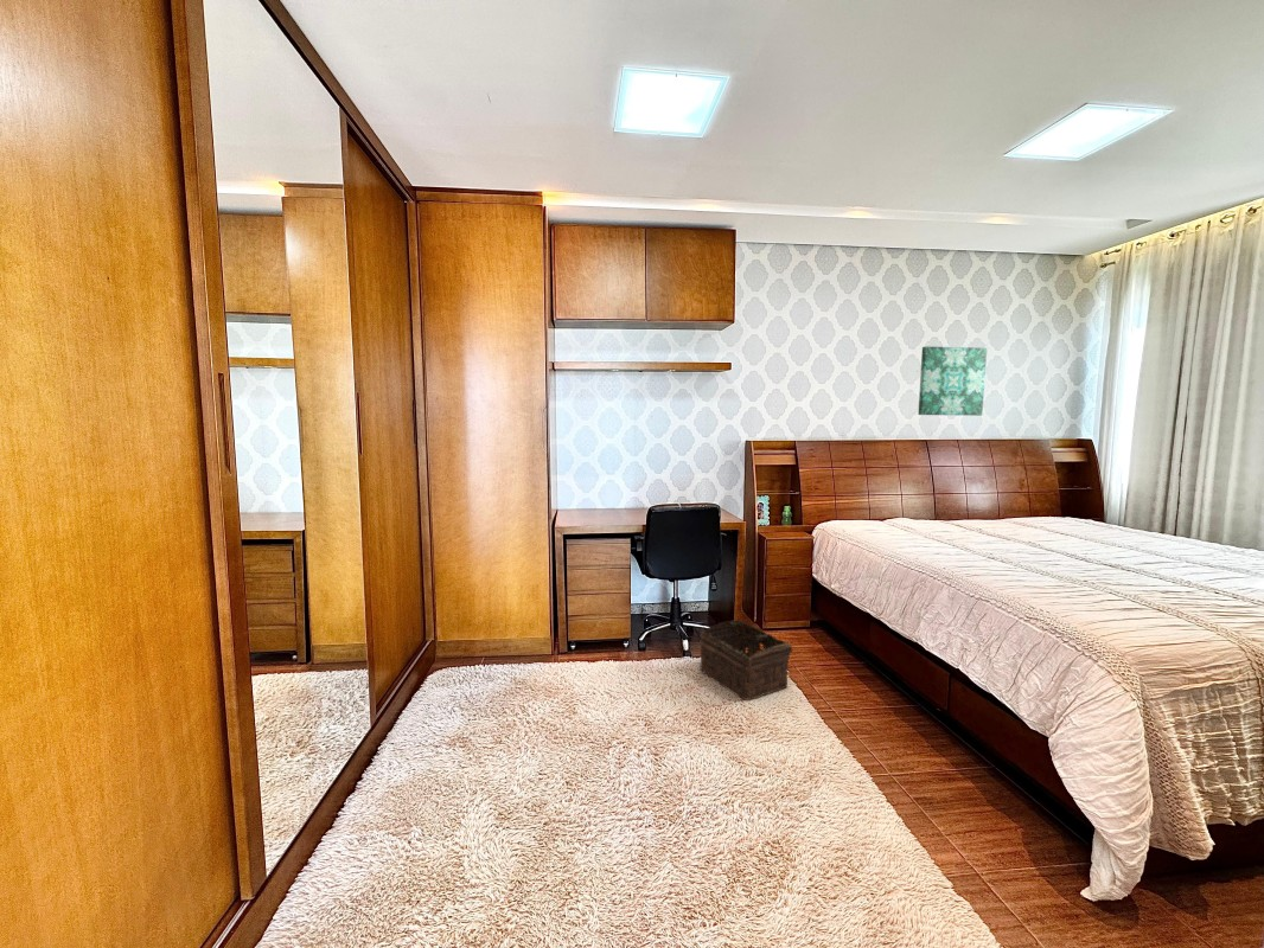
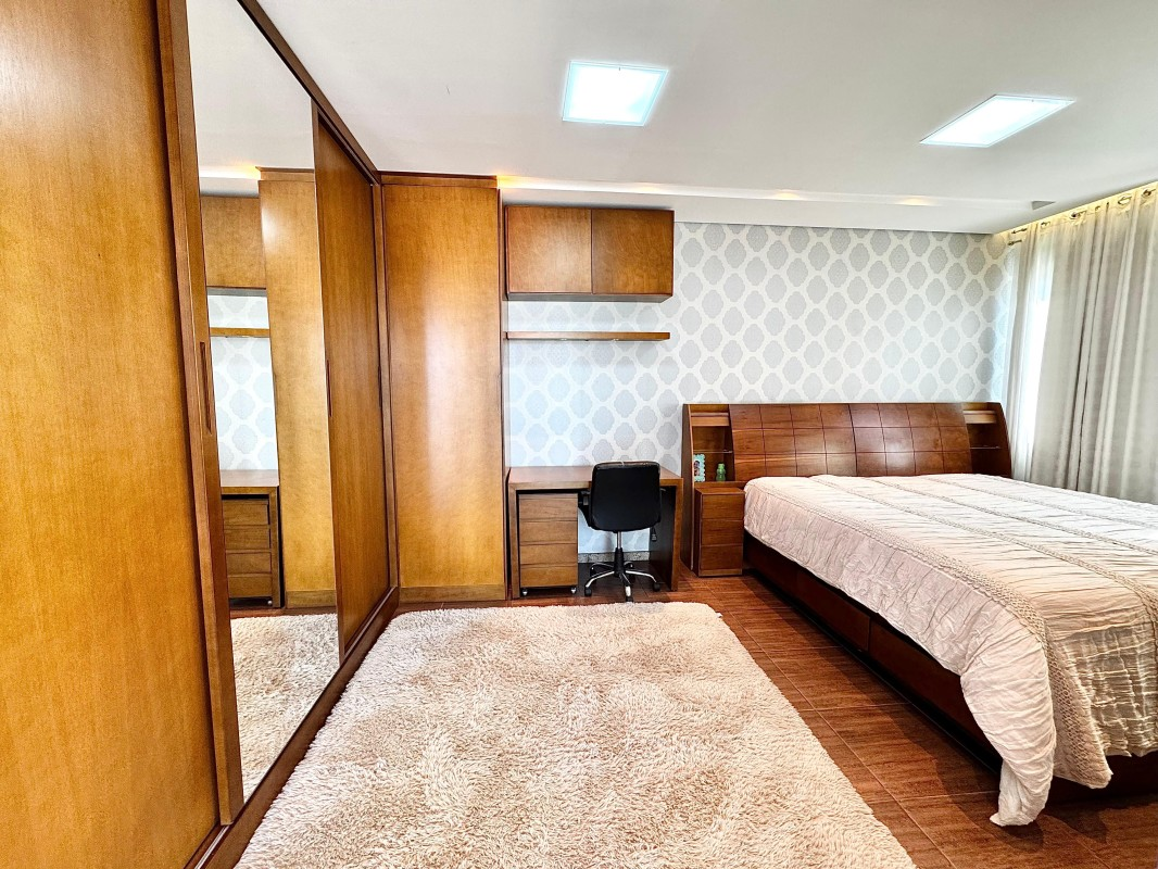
- wall art (952, 382)
- basket (748, 652)
